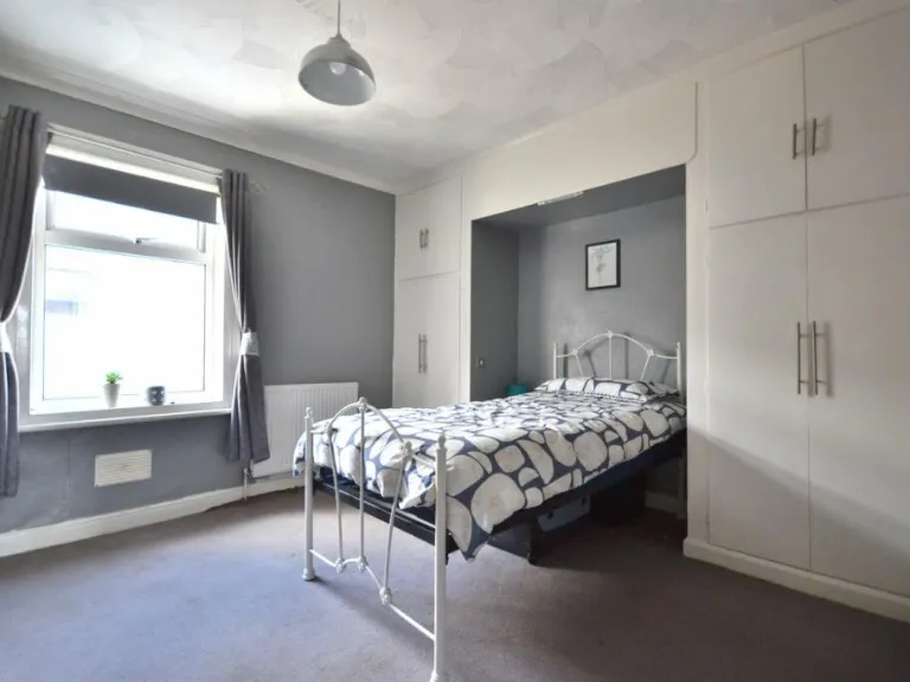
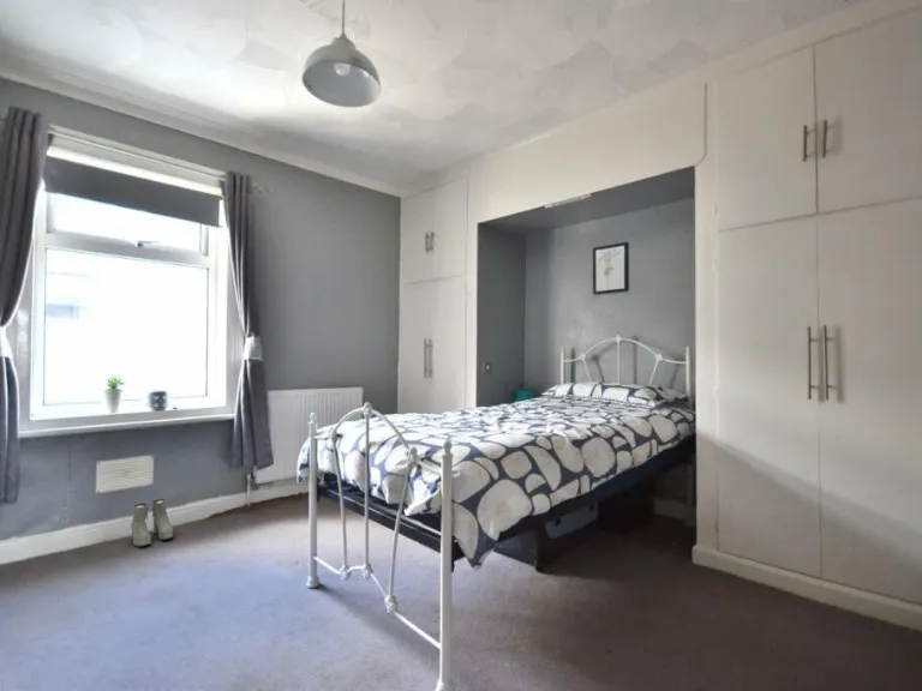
+ boots (154, 521)
